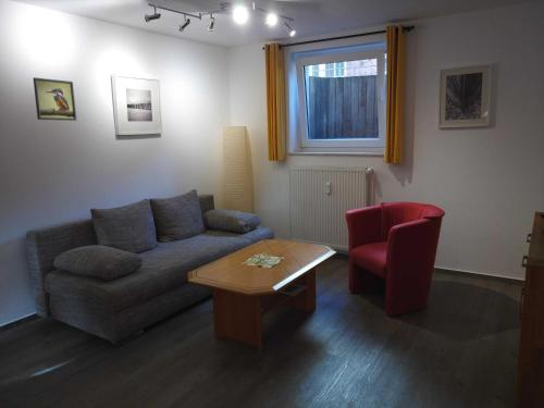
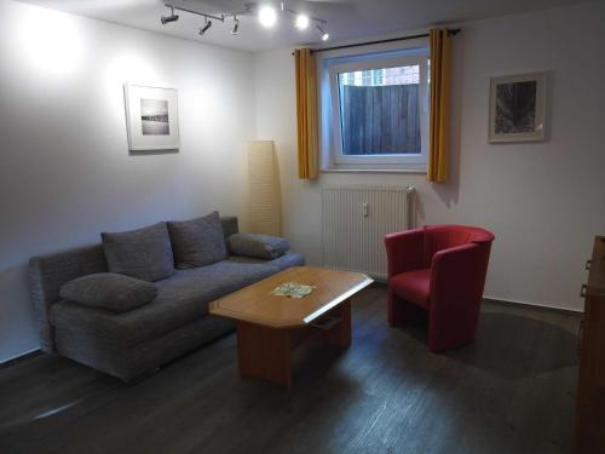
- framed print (55, 99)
